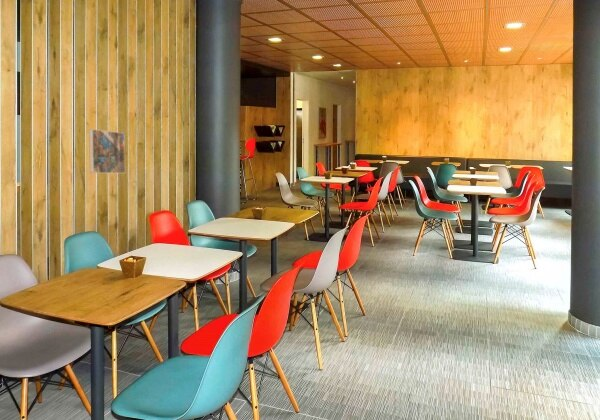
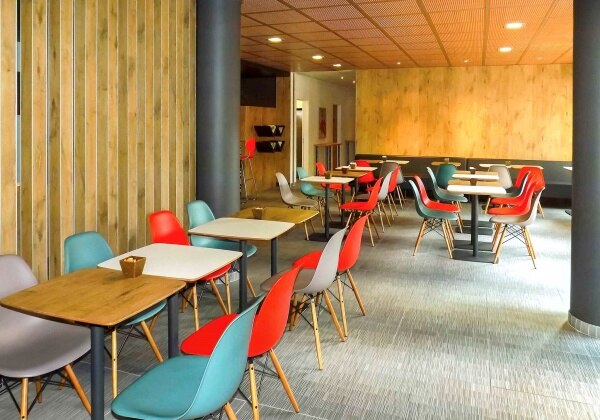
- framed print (107, 152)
